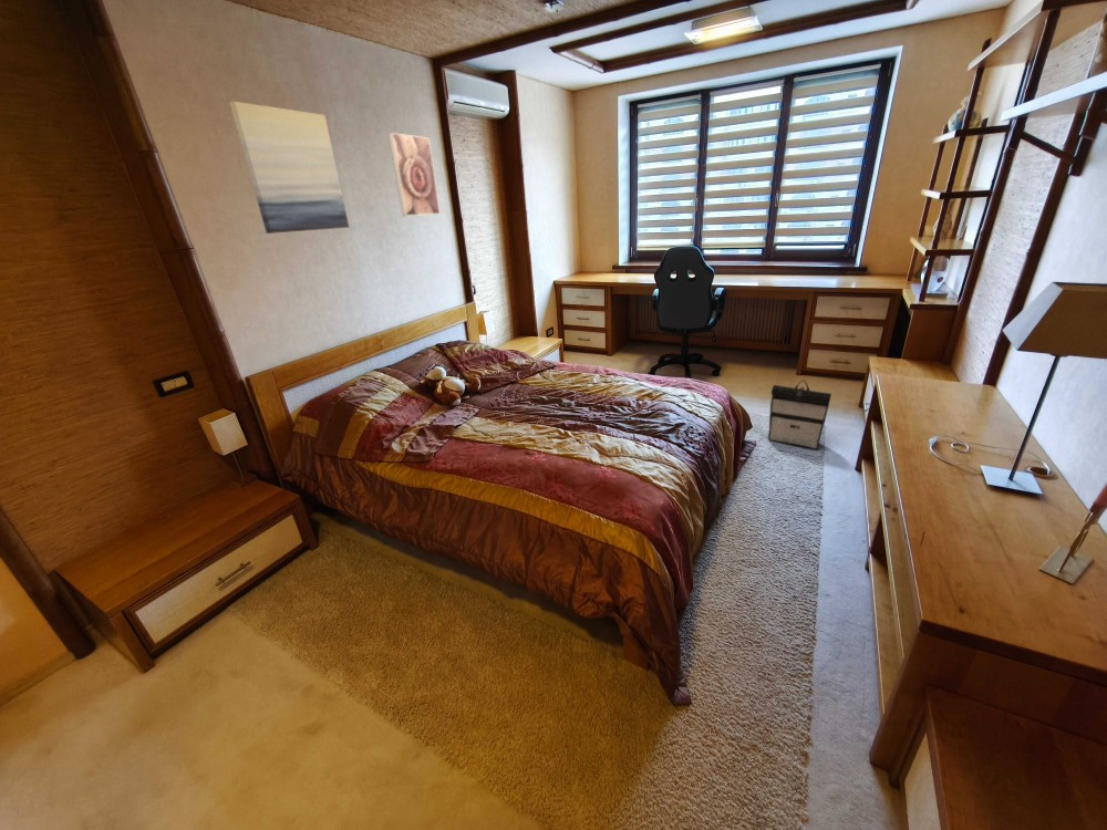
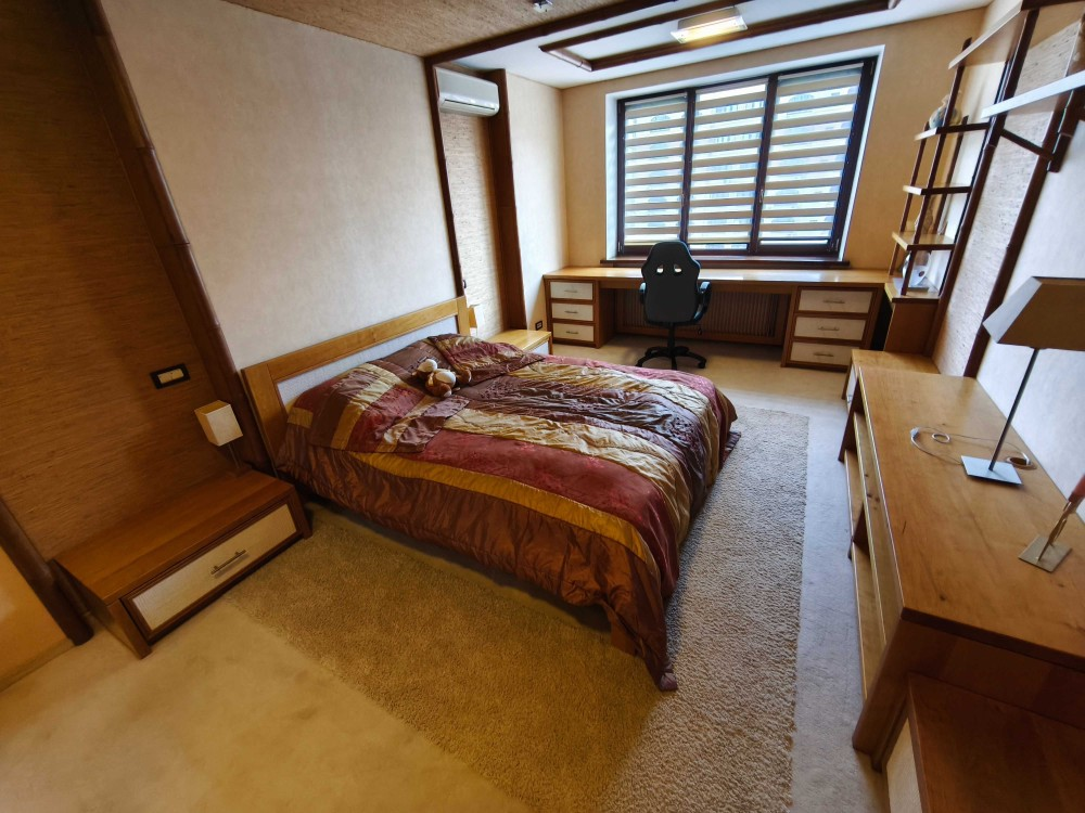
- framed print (415, 176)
- wall art (296, 172)
- backpack (797, 412)
